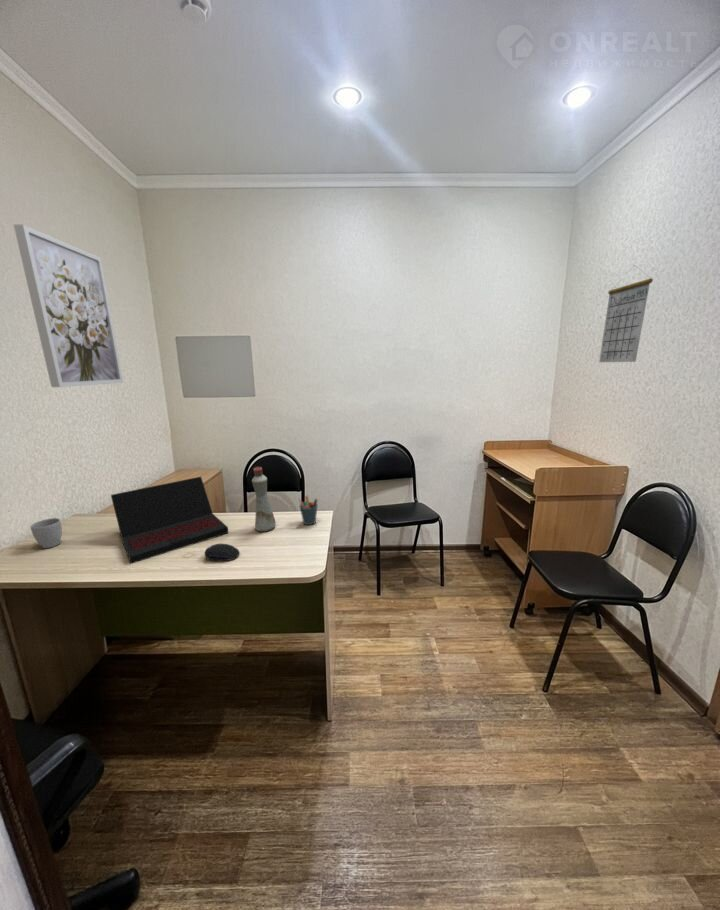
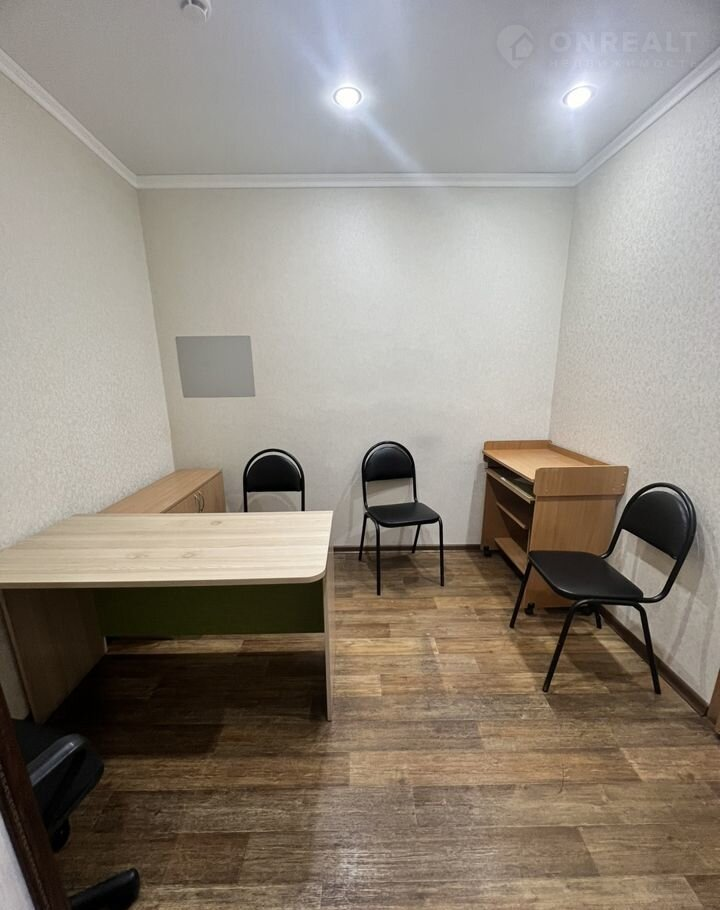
- pen holder (308, 509)
- mug (45, 533)
- bottle (262, 497)
- laptop (170, 513)
- calendar (624, 315)
- computer mouse (221, 551)
- wall art (78, 317)
